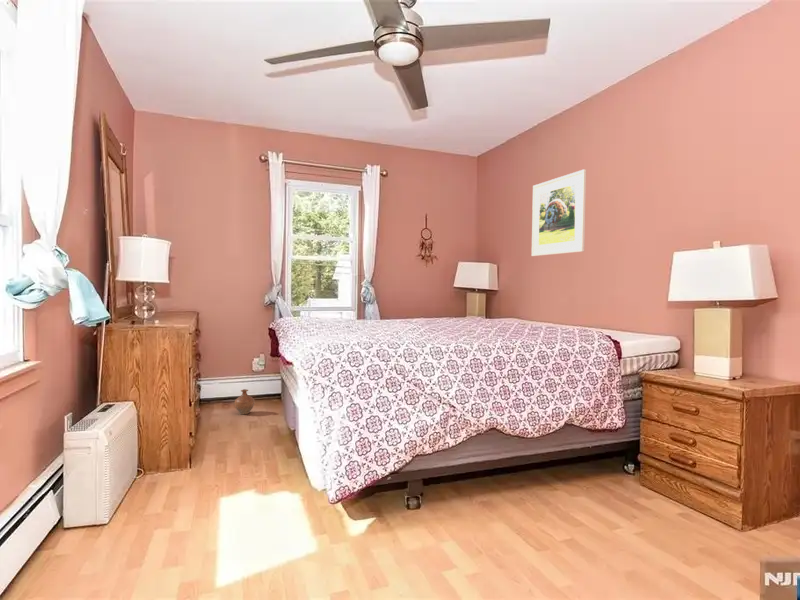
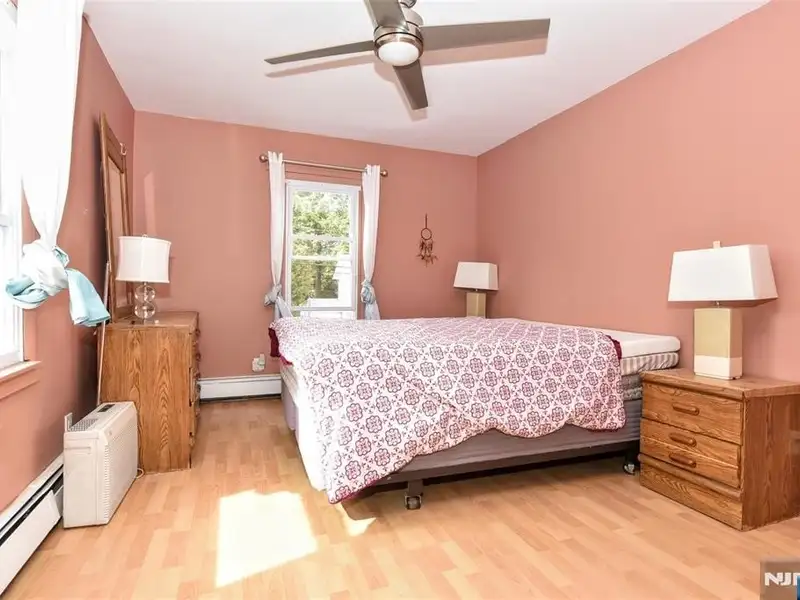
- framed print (556, 216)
- ceramic jug (244, 401)
